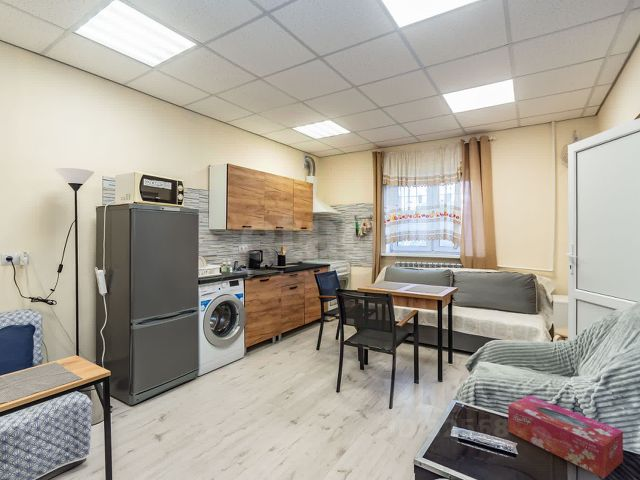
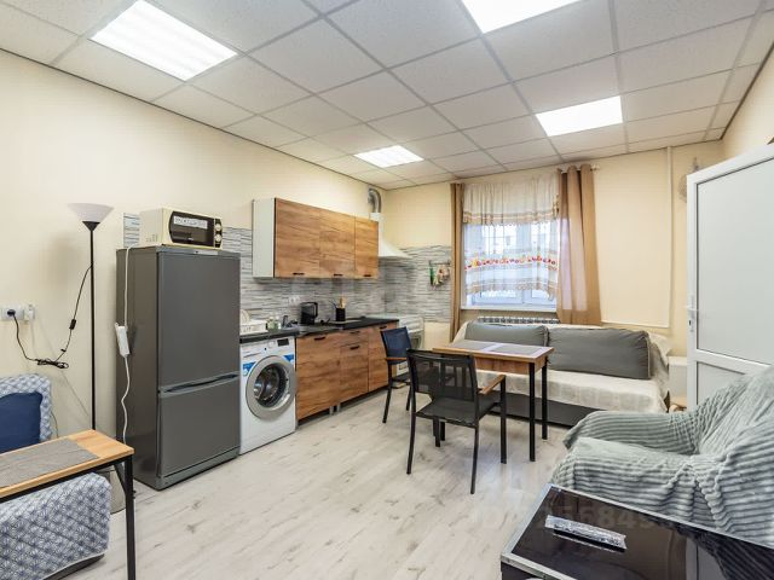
- tissue box (561, 431)
